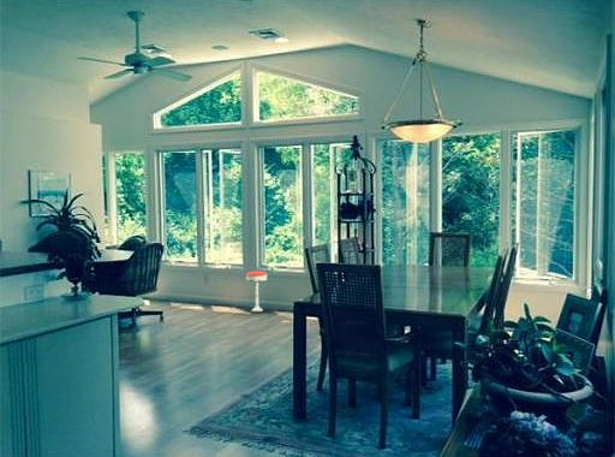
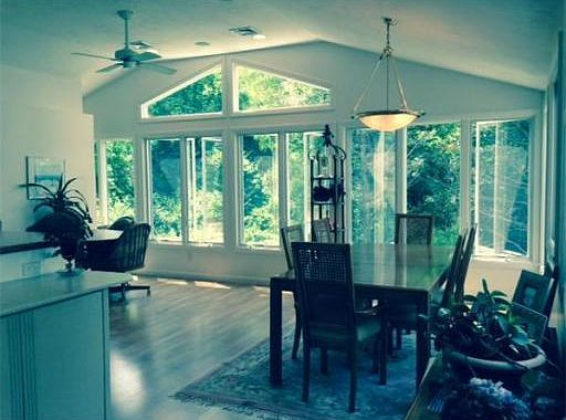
- bar stool (256, 290)
